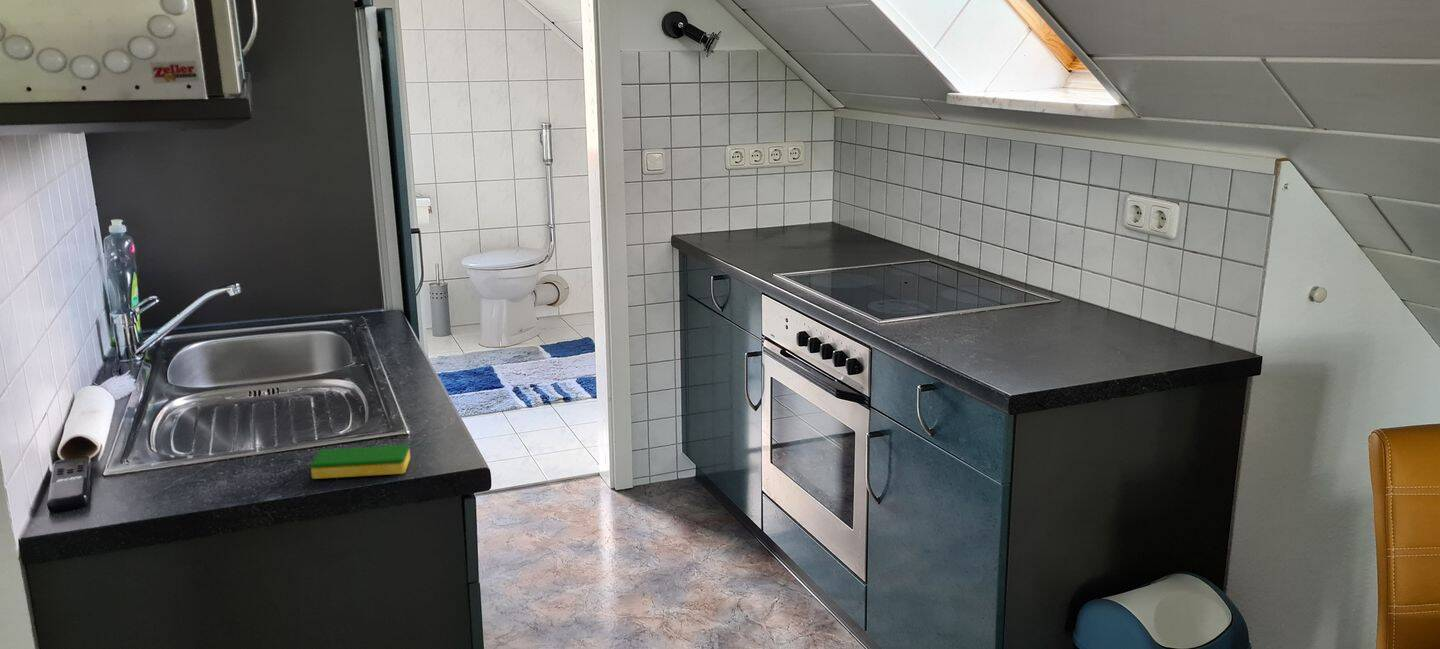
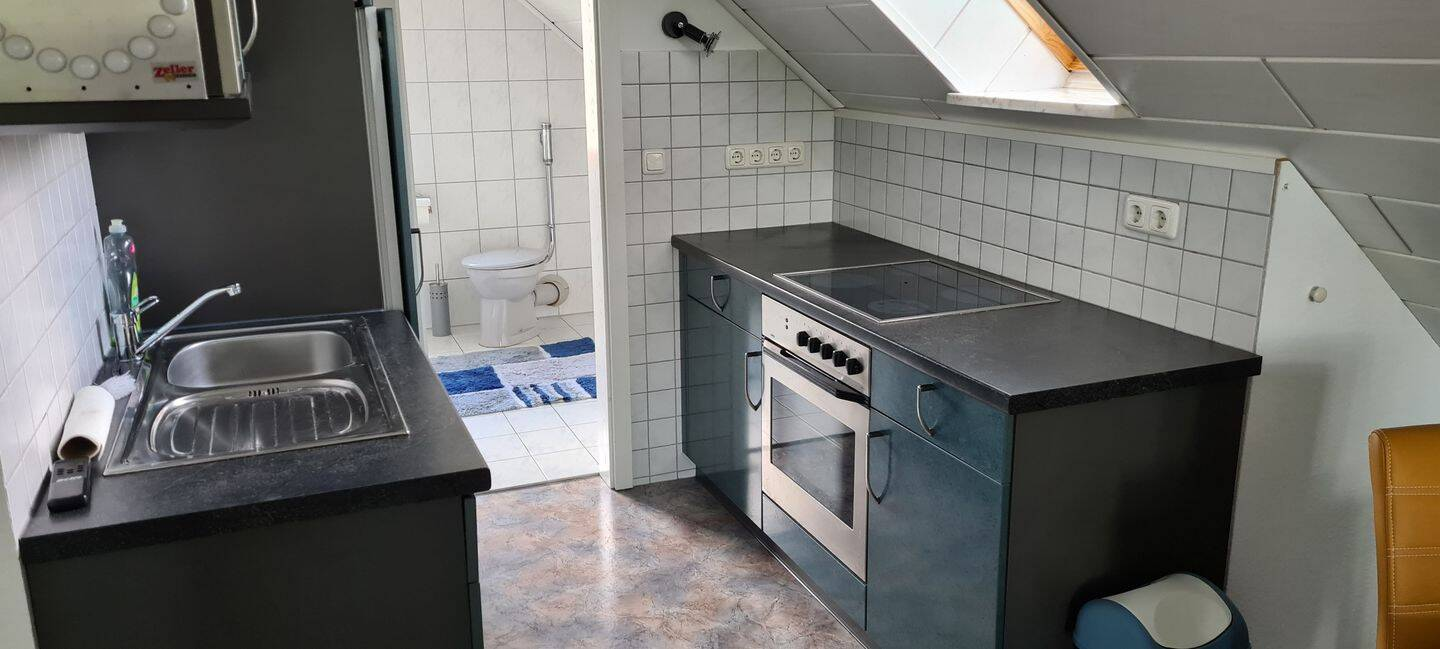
- dish sponge (361, 461)
